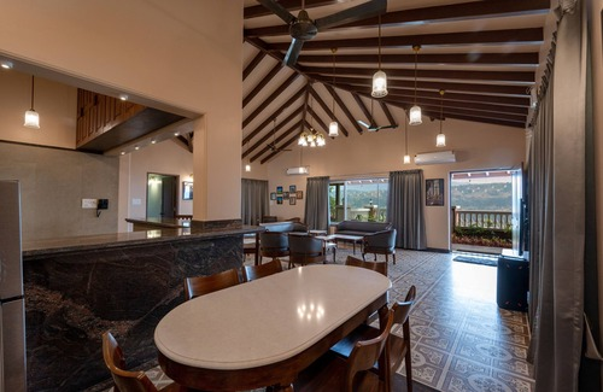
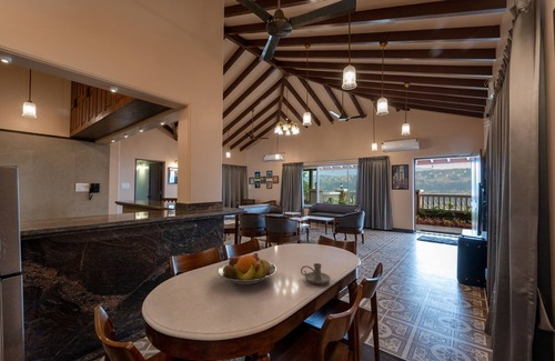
+ fruit bowl (246, 265)
+ candle holder (314, 272)
